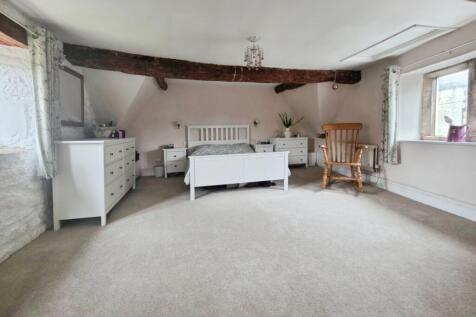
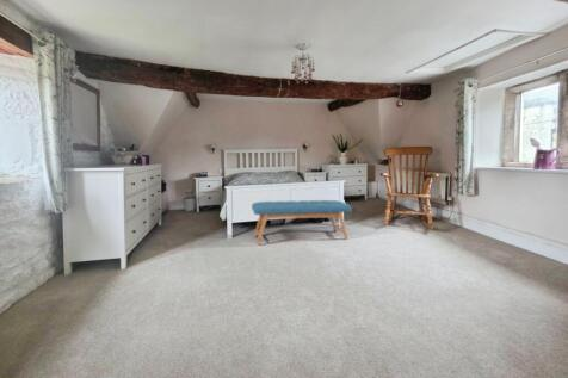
+ bench (300, 217)
